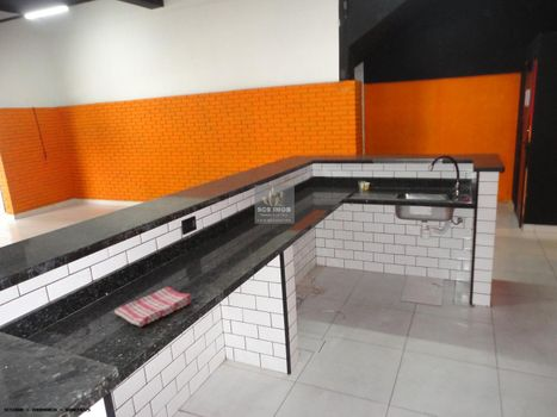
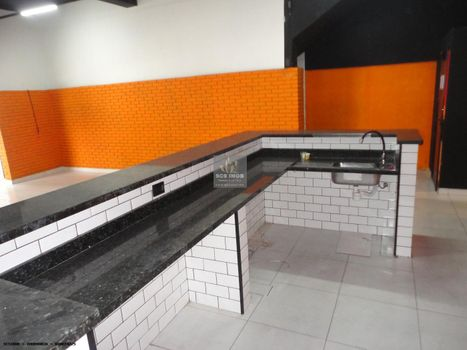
- dish towel (153, 304)
